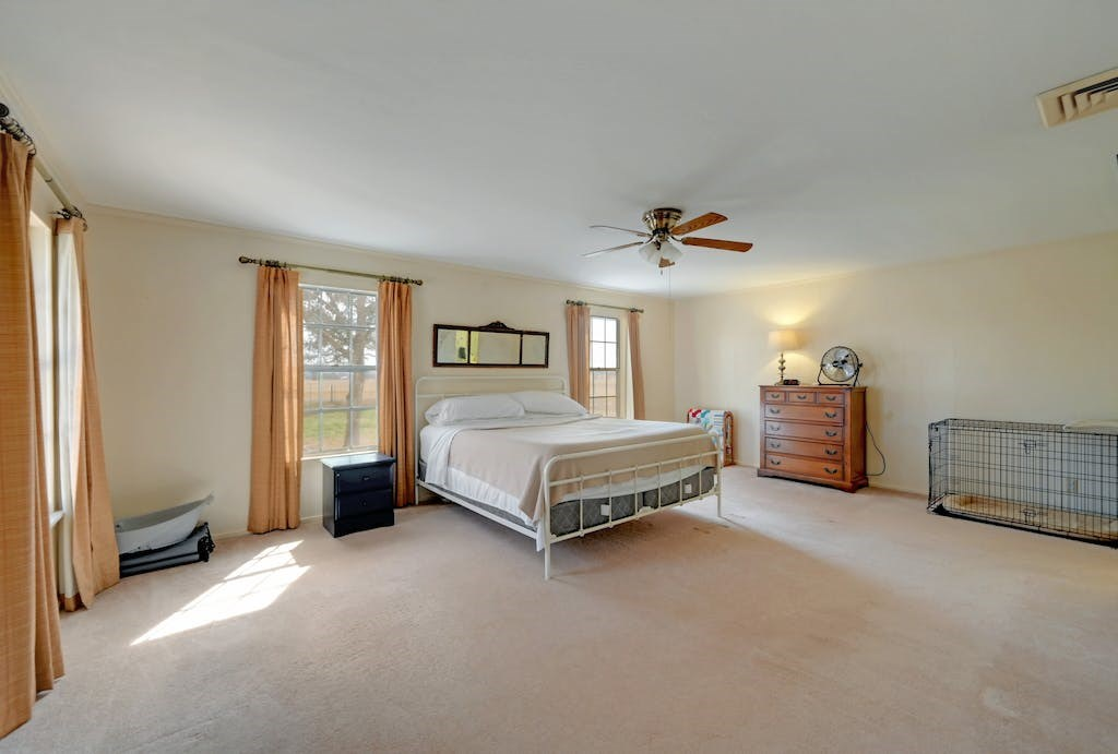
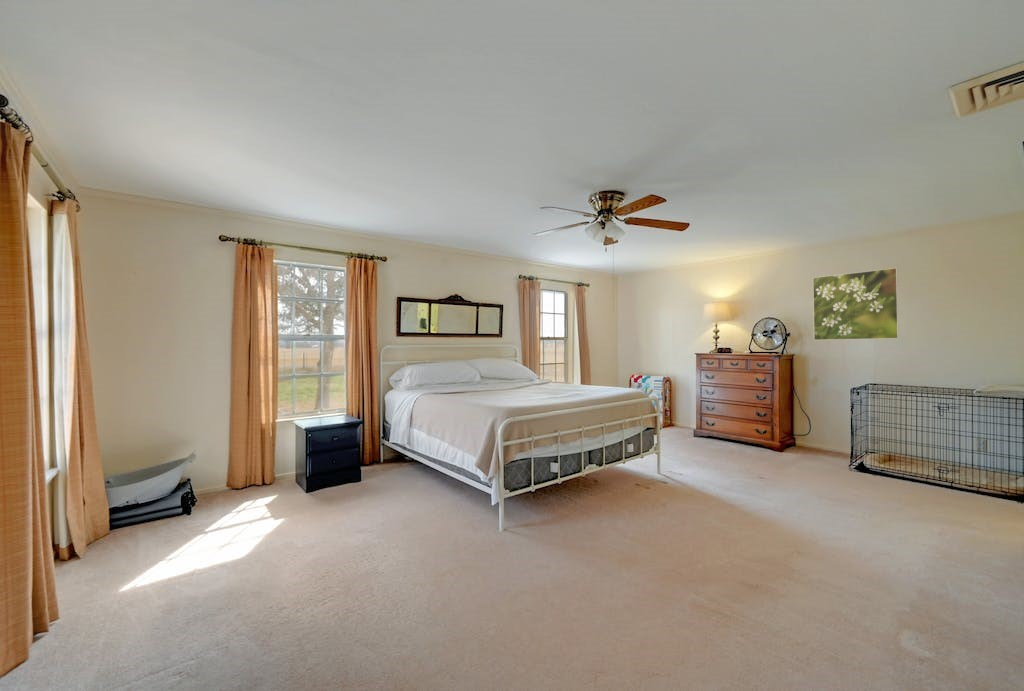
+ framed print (853, 306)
